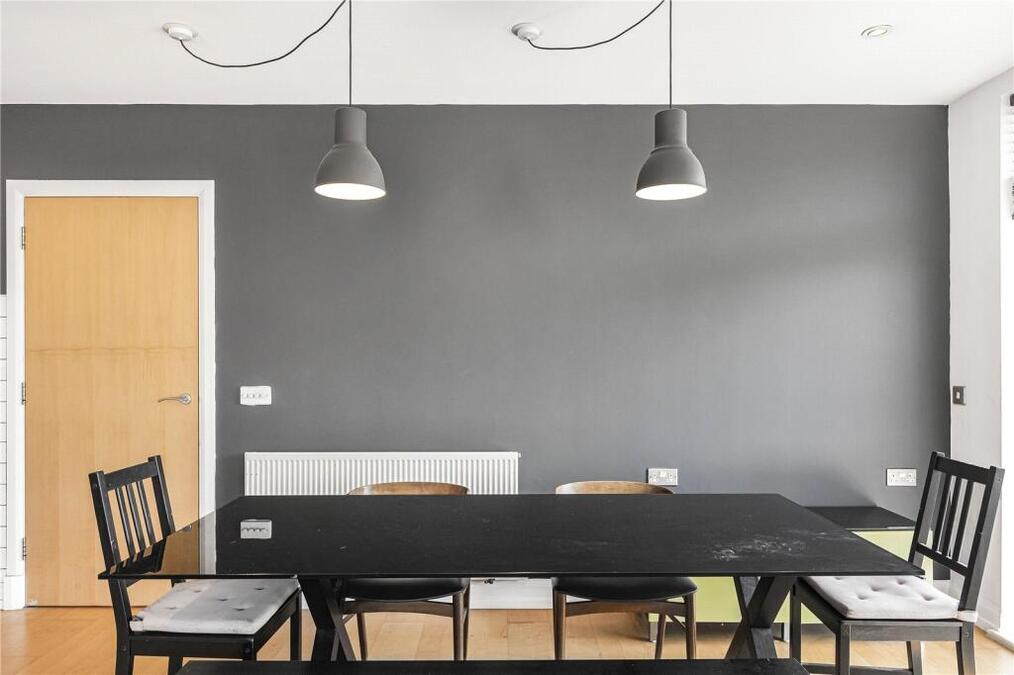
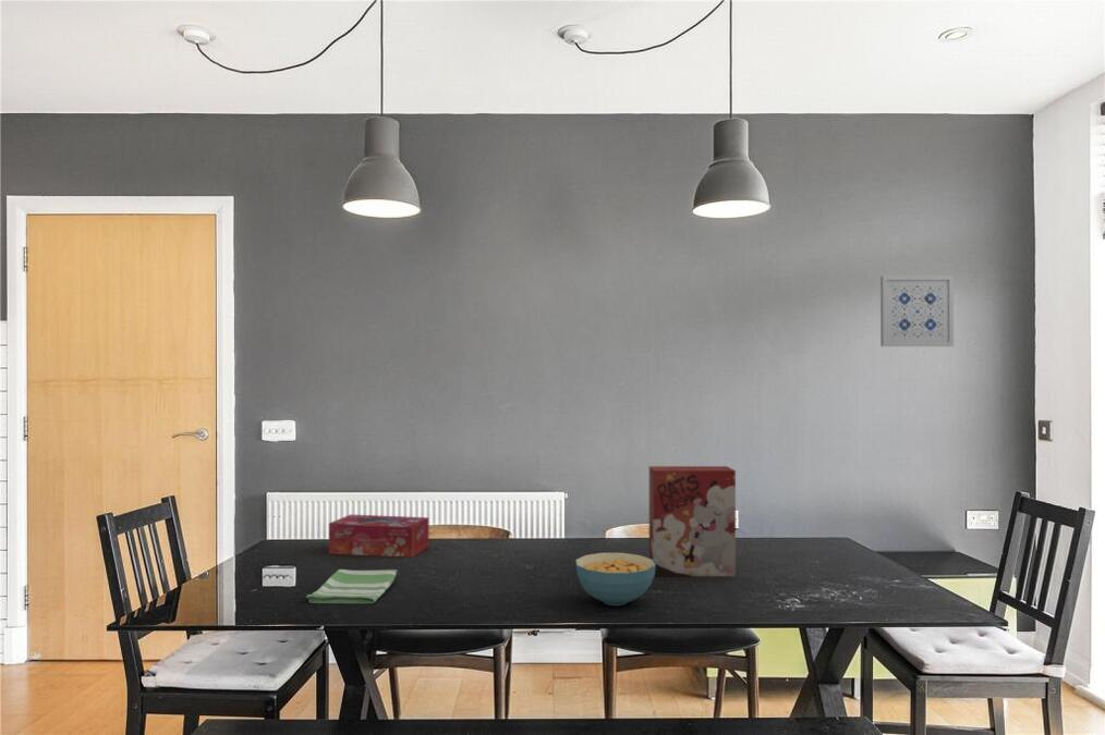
+ cereal box (691, 519)
+ cereal bowl (615, 581)
+ tissue box (379, 535)
+ dish towel (354, 585)
+ wall art (916, 310)
